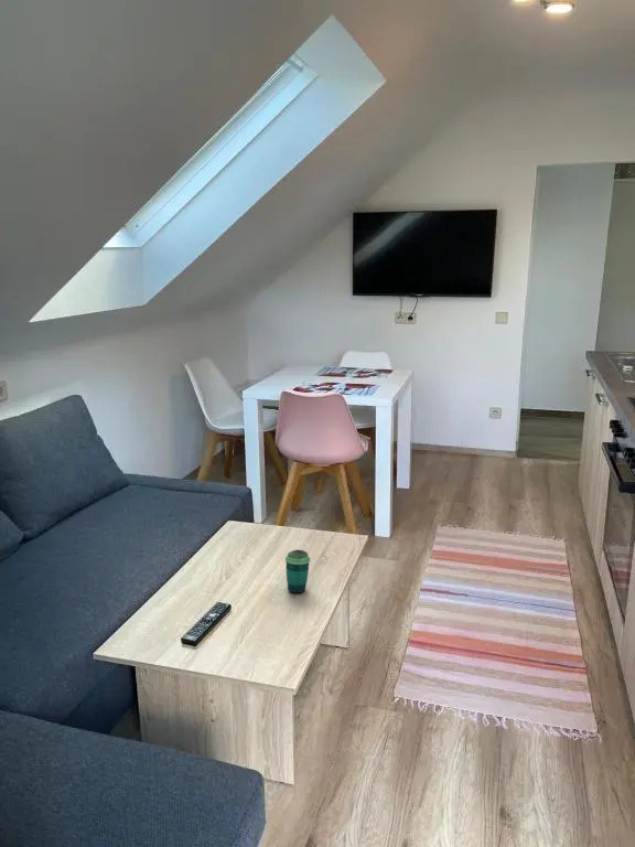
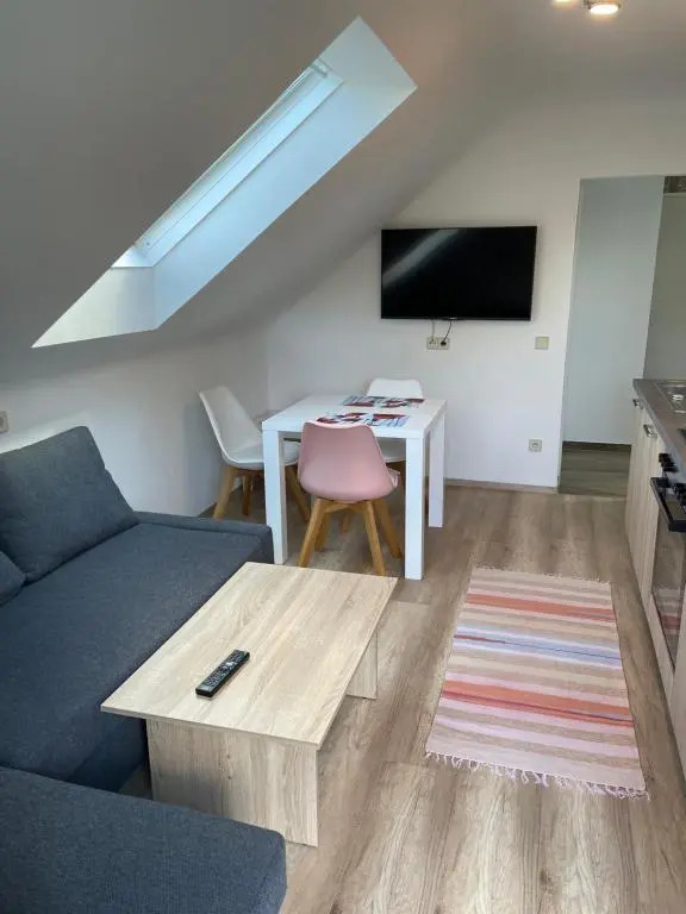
- cup (298, 571)
